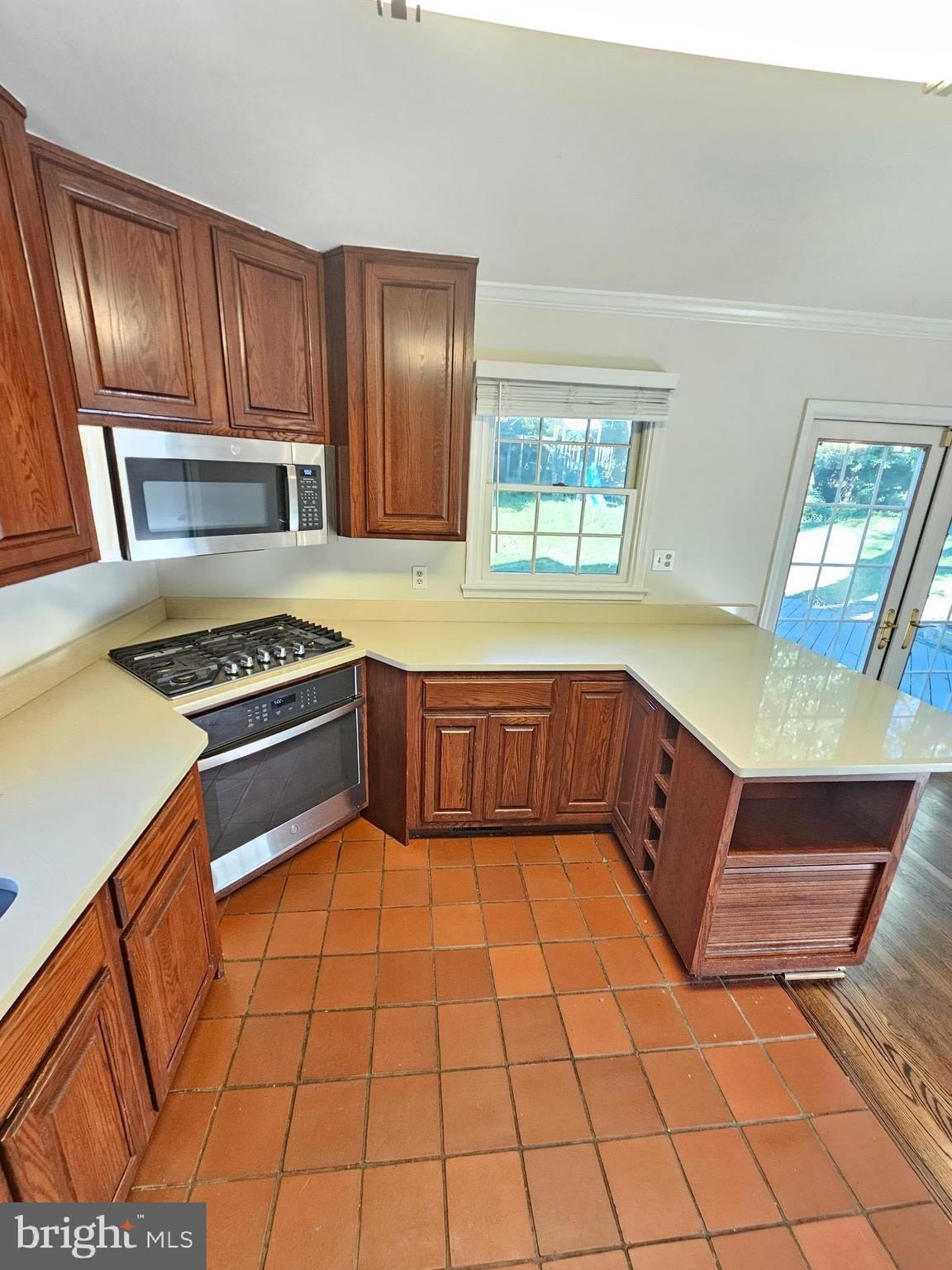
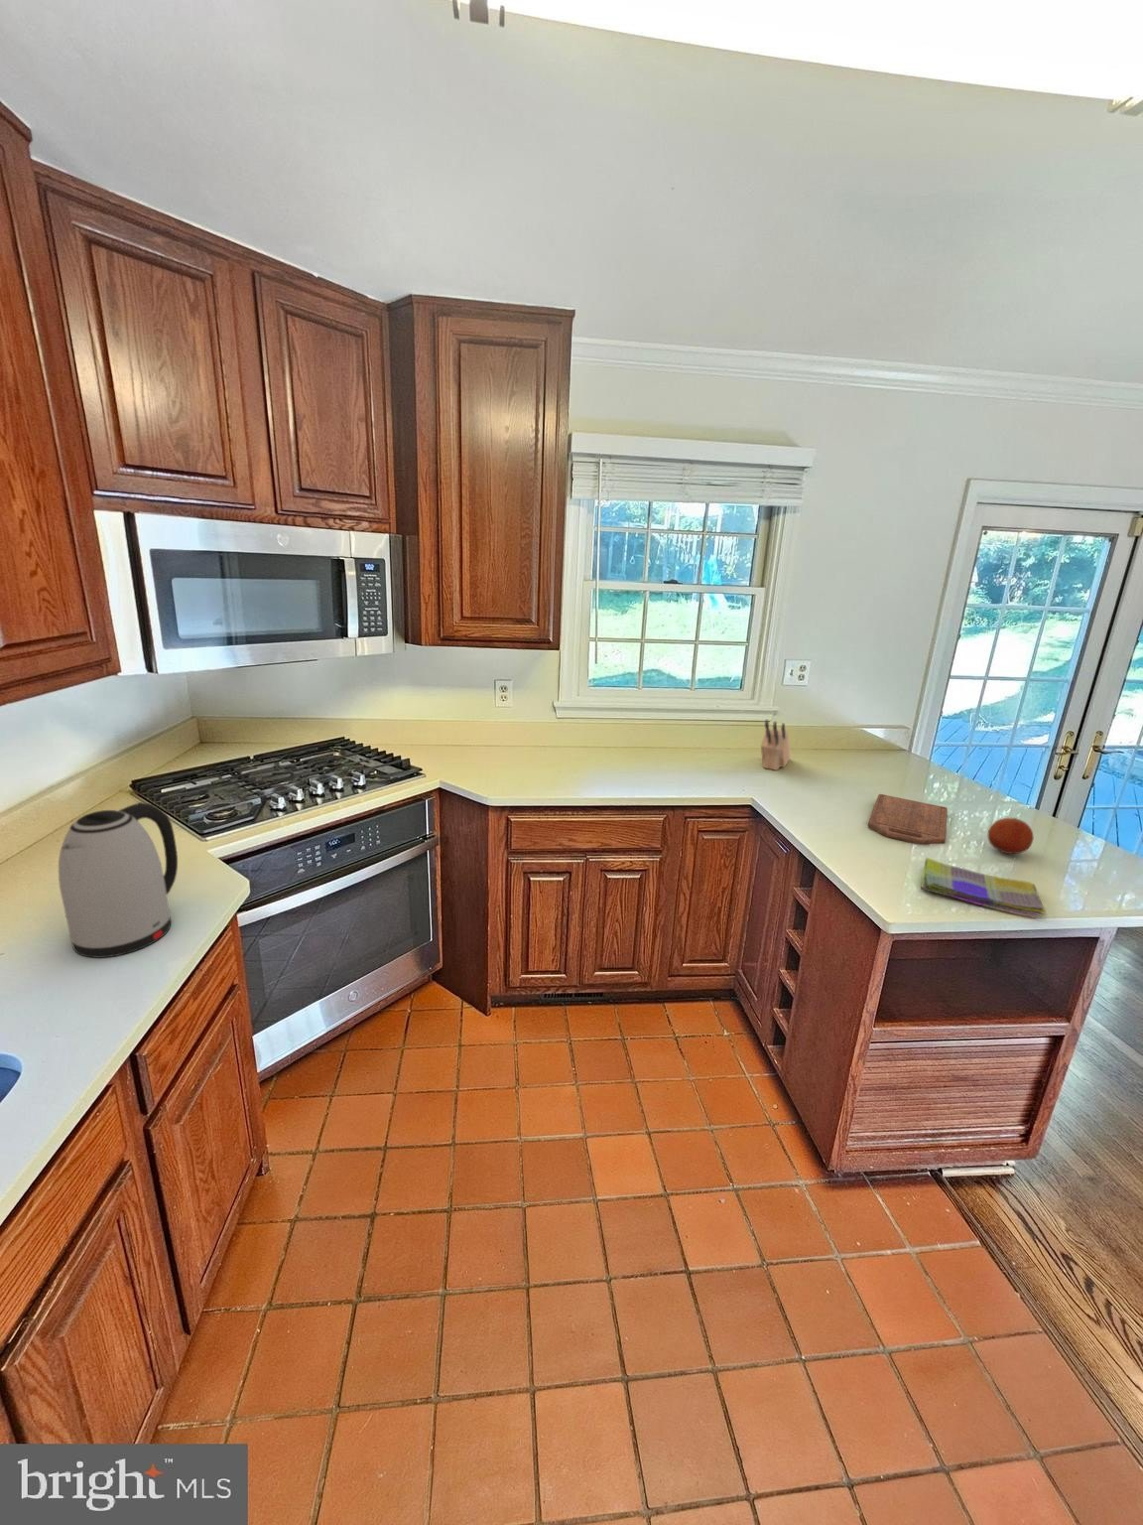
+ fruit (1010, 835)
+ cutting board (908, 819)
+ dish towel (980, 886)
+ knife block (777, 741)
+ kettle (126, 868)
